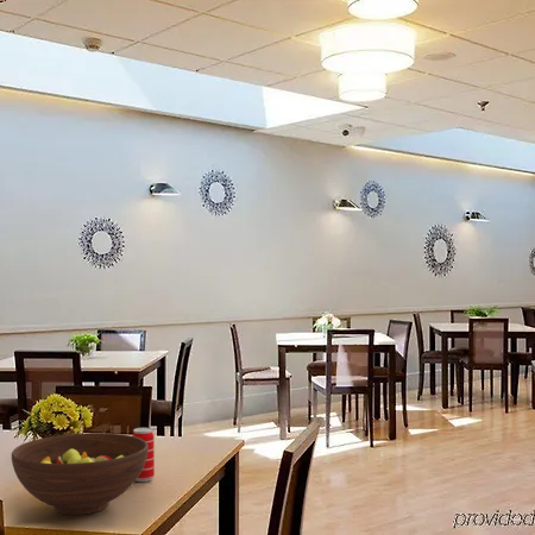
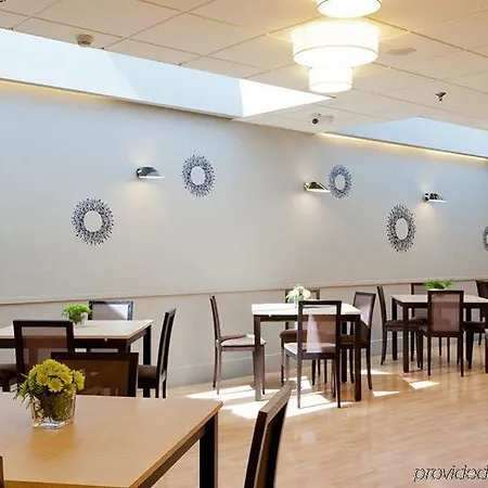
- beverage can (146, 457)
- fruit bowl (81, 477)
